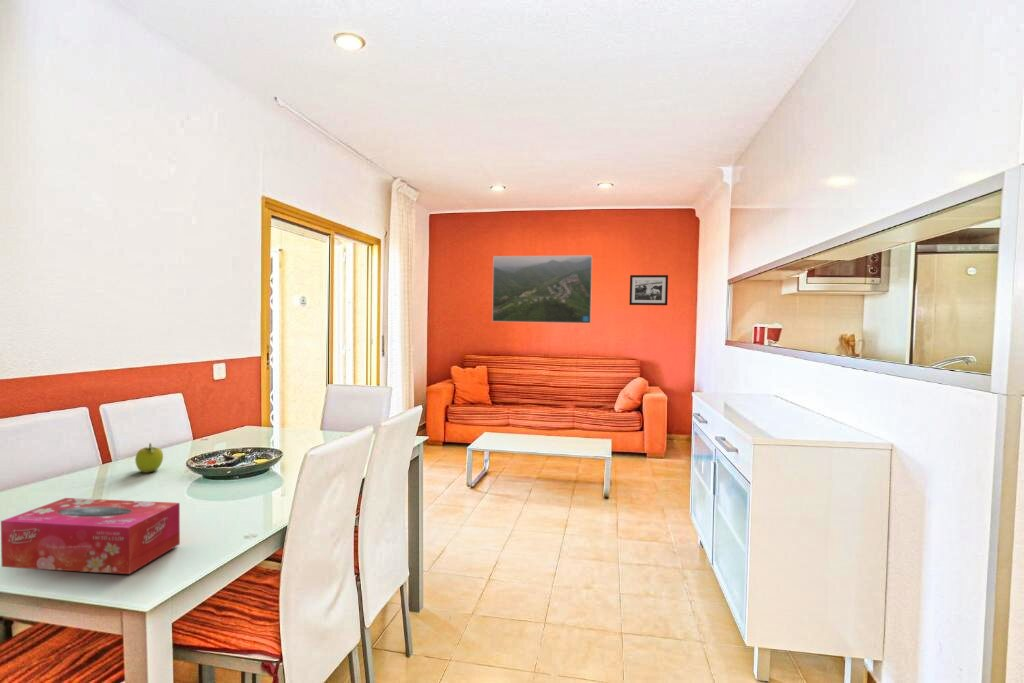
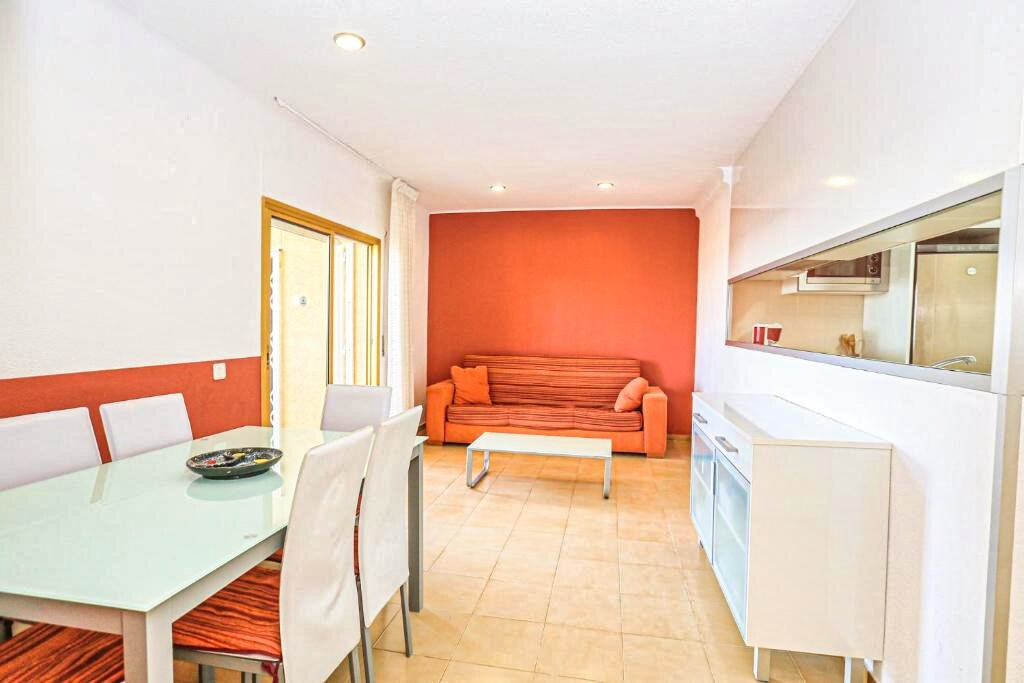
- tissue box (95, 533)
- fruit (149, 457)
- picture frame (648, 290)
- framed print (541, 289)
